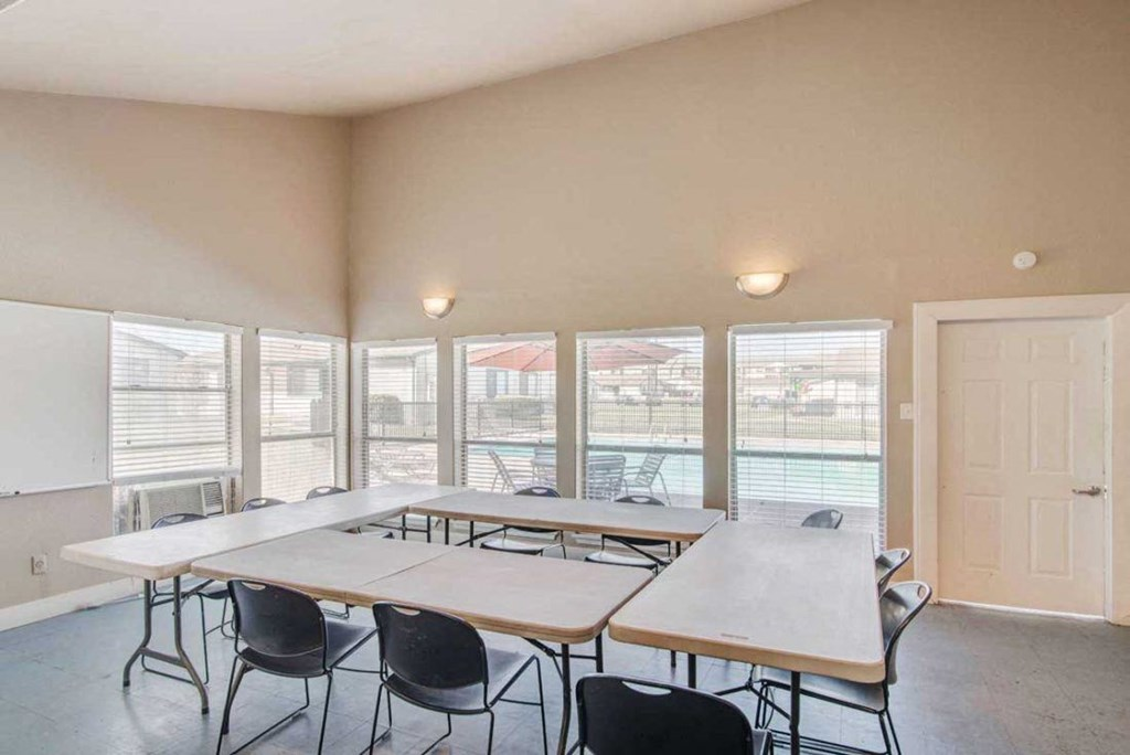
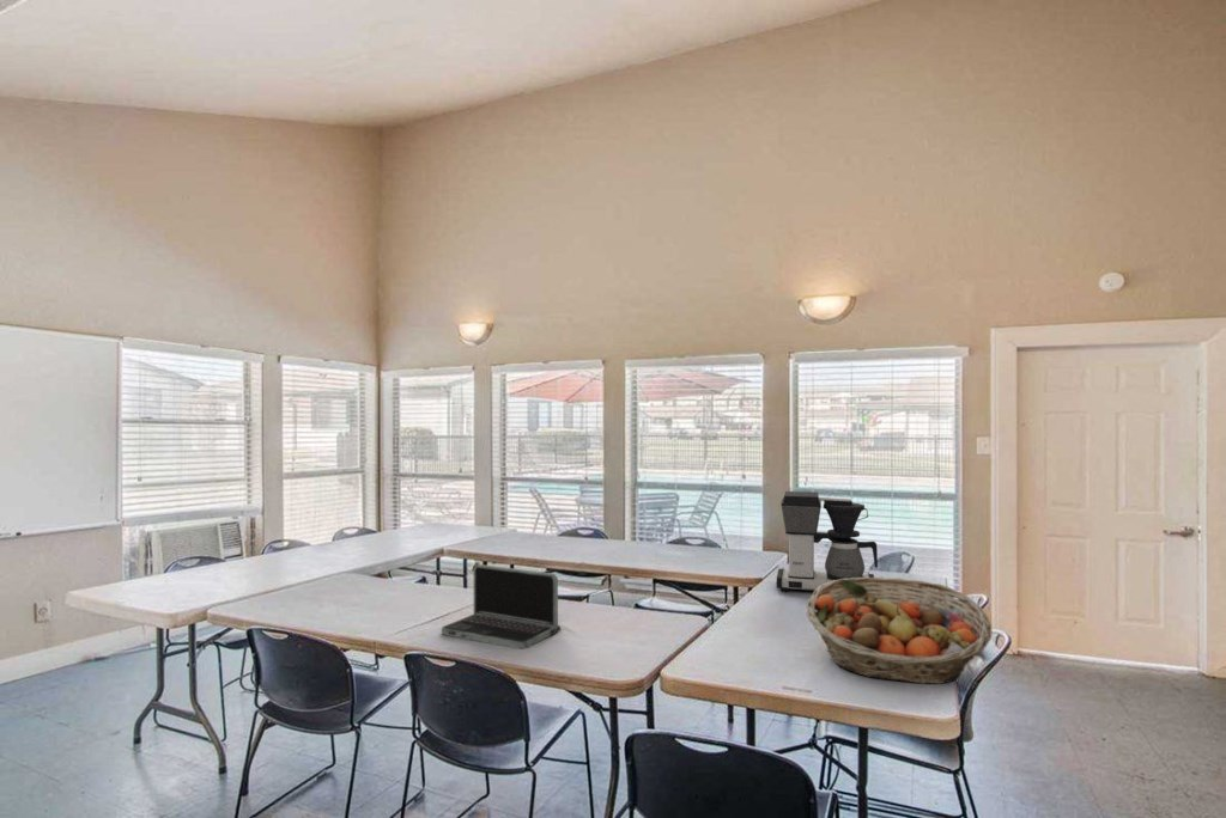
+ fruit basket (894, 627)
+ coffee maker (829, 538)
+ laptop (499, 602)
